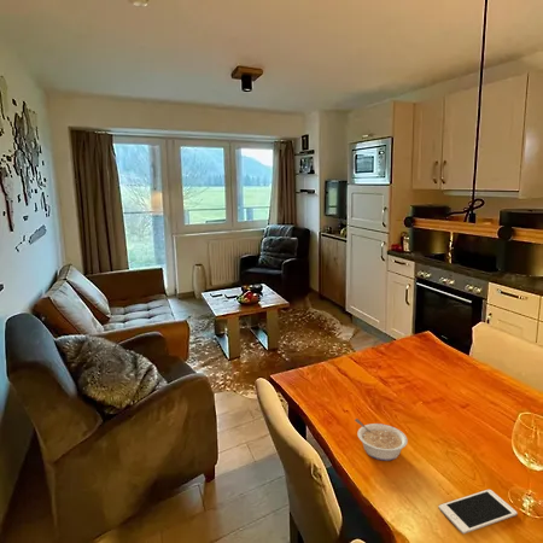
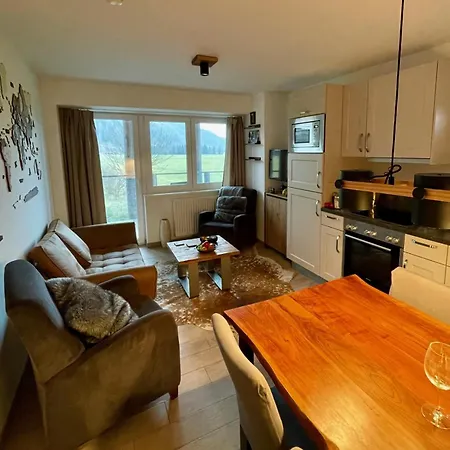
- legume (379, 442)
- cell phone (477, 509)
